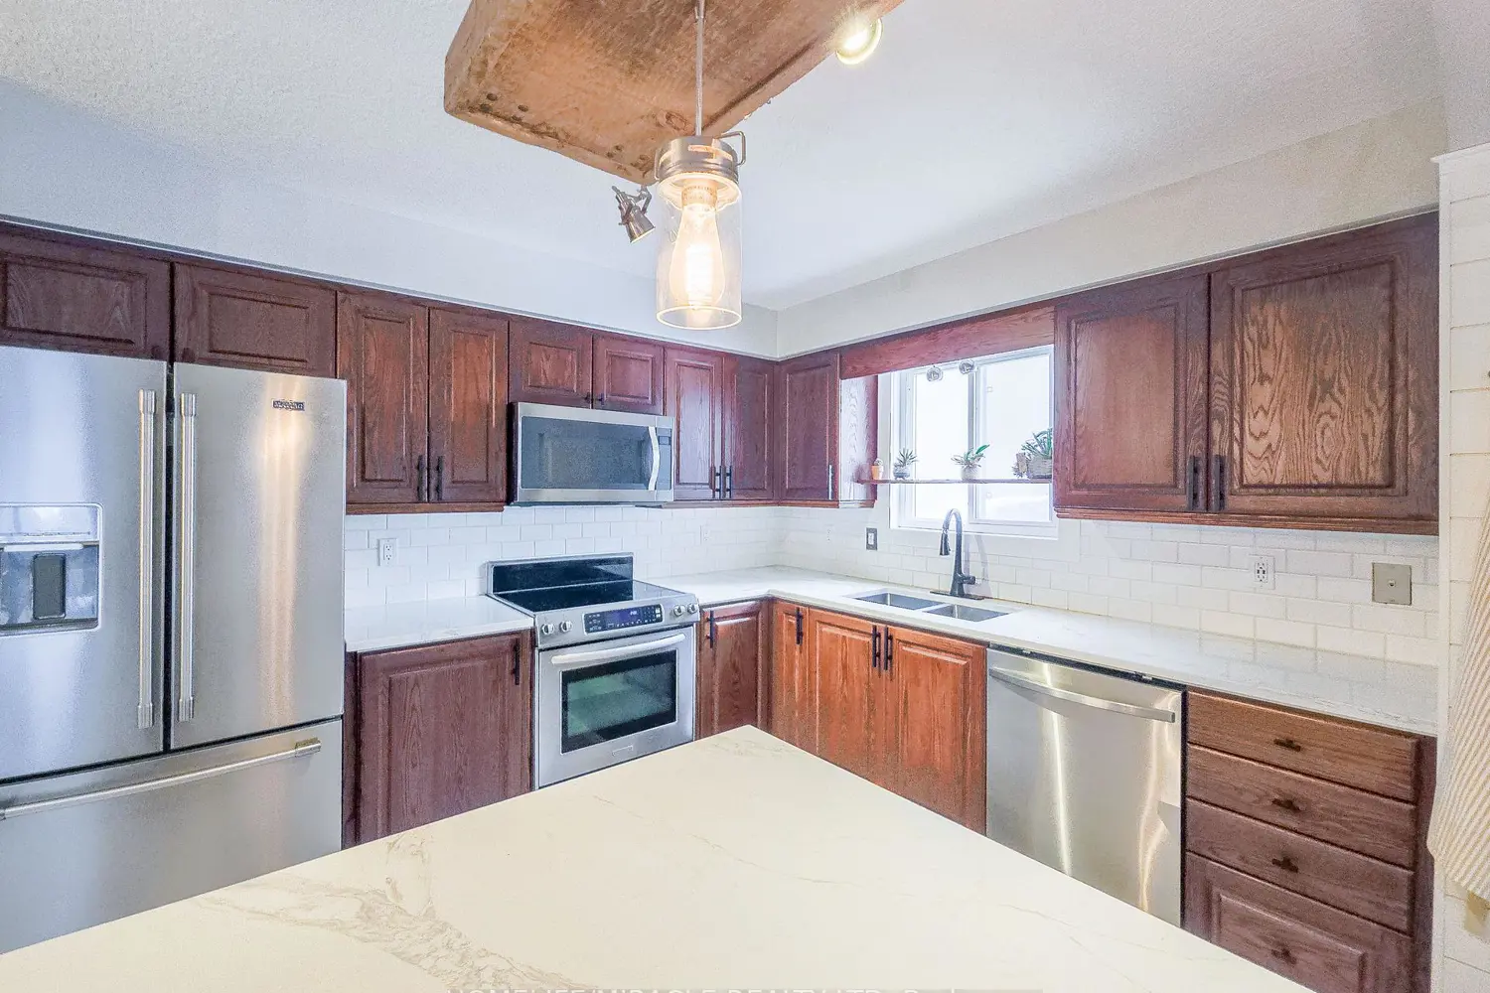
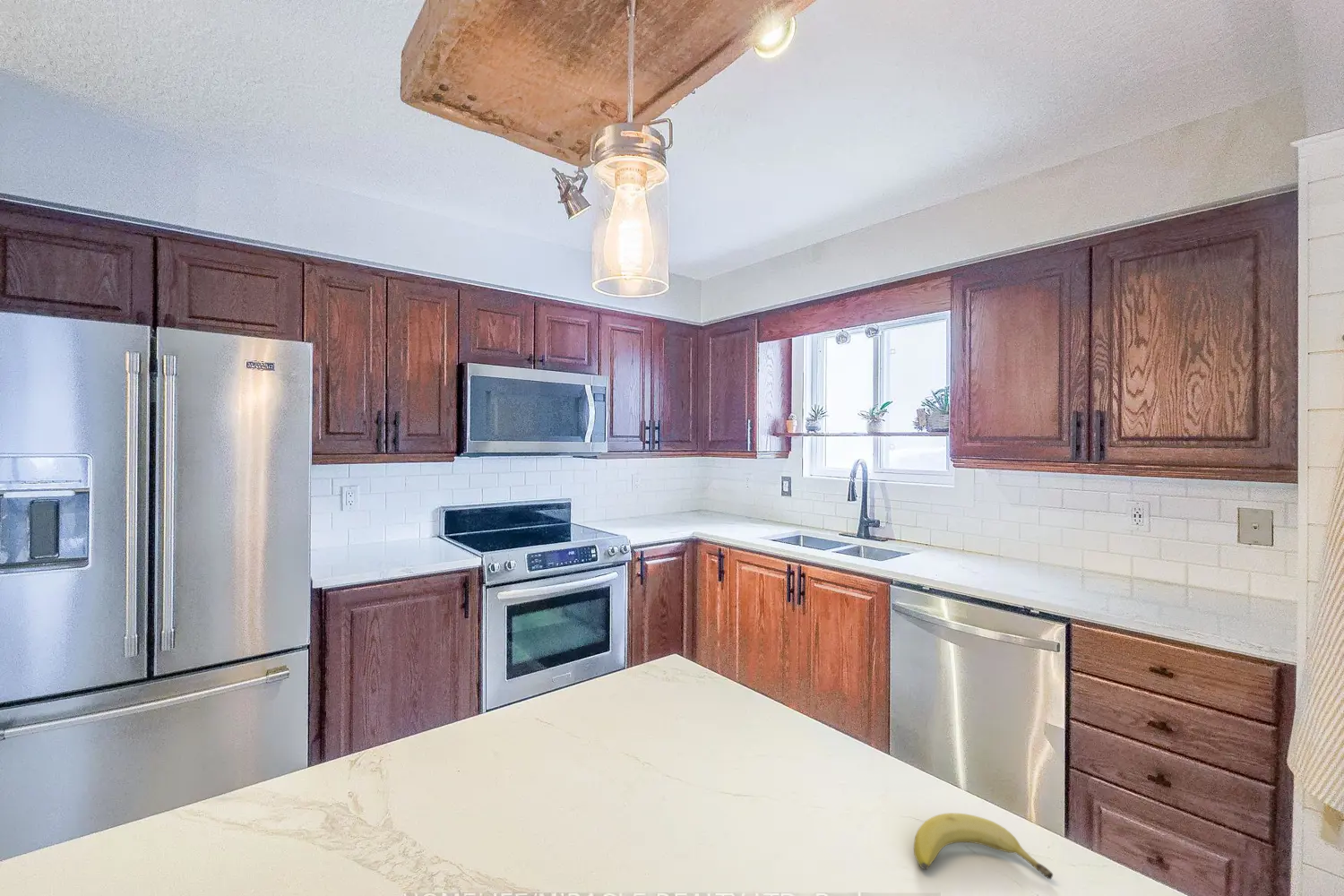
+ fruit (971, 842)
